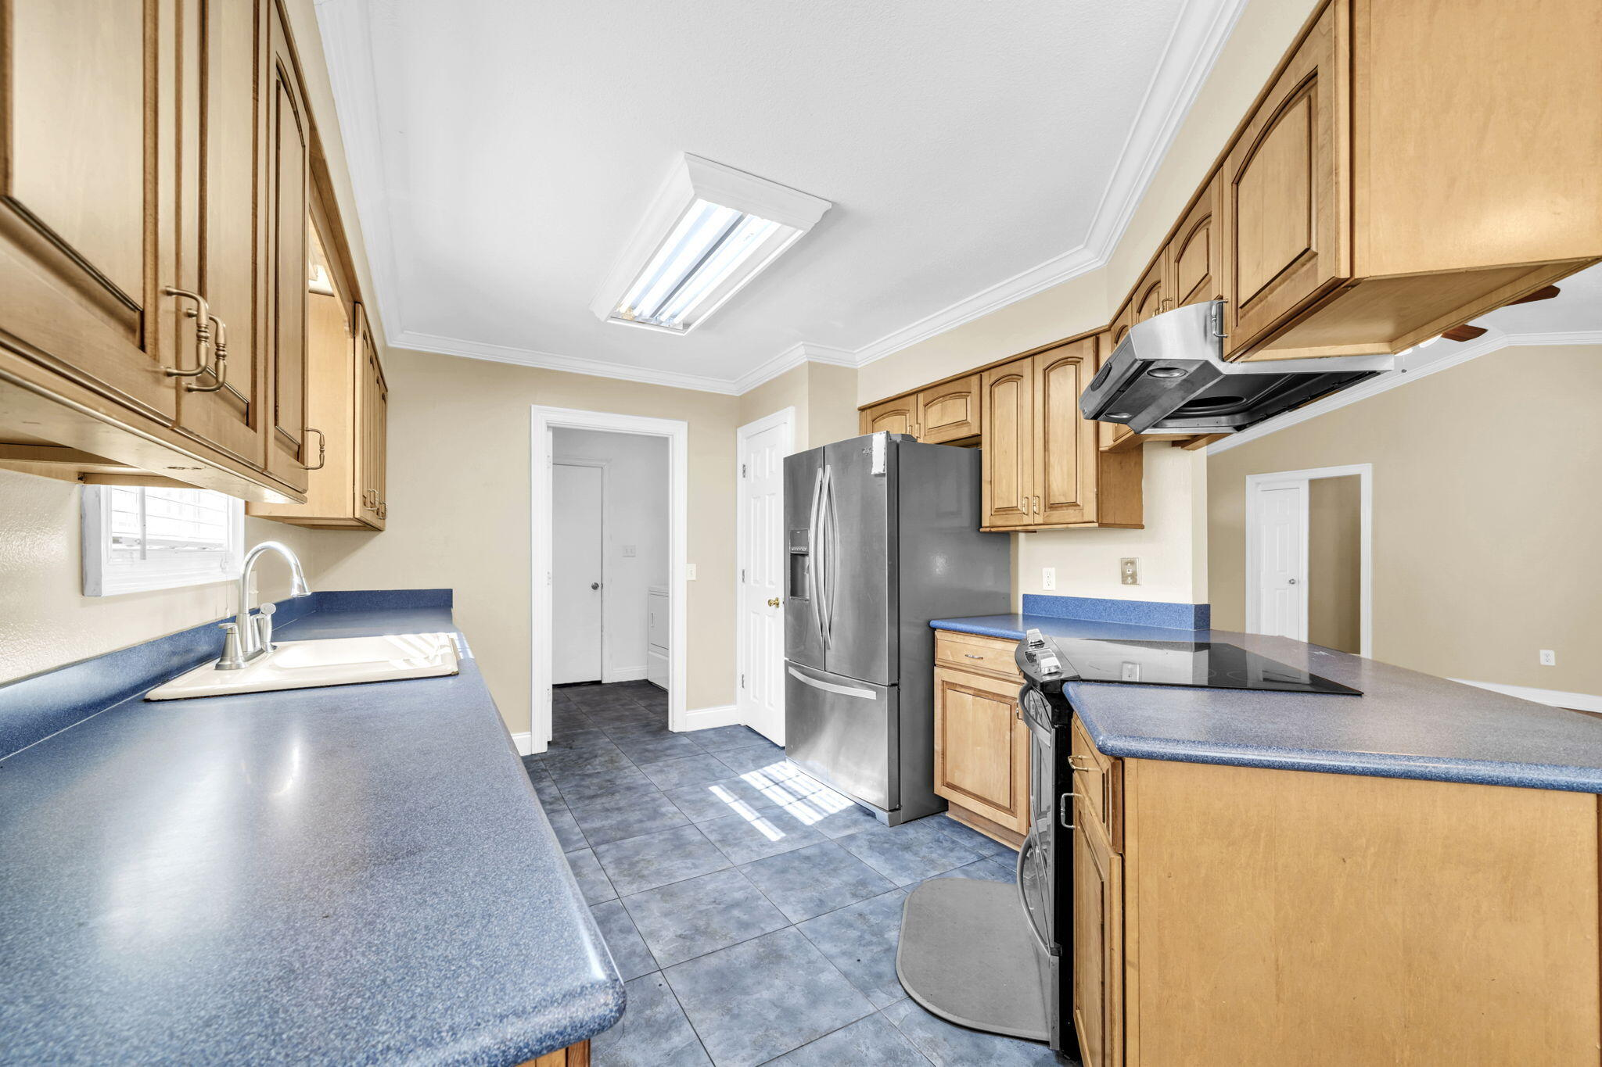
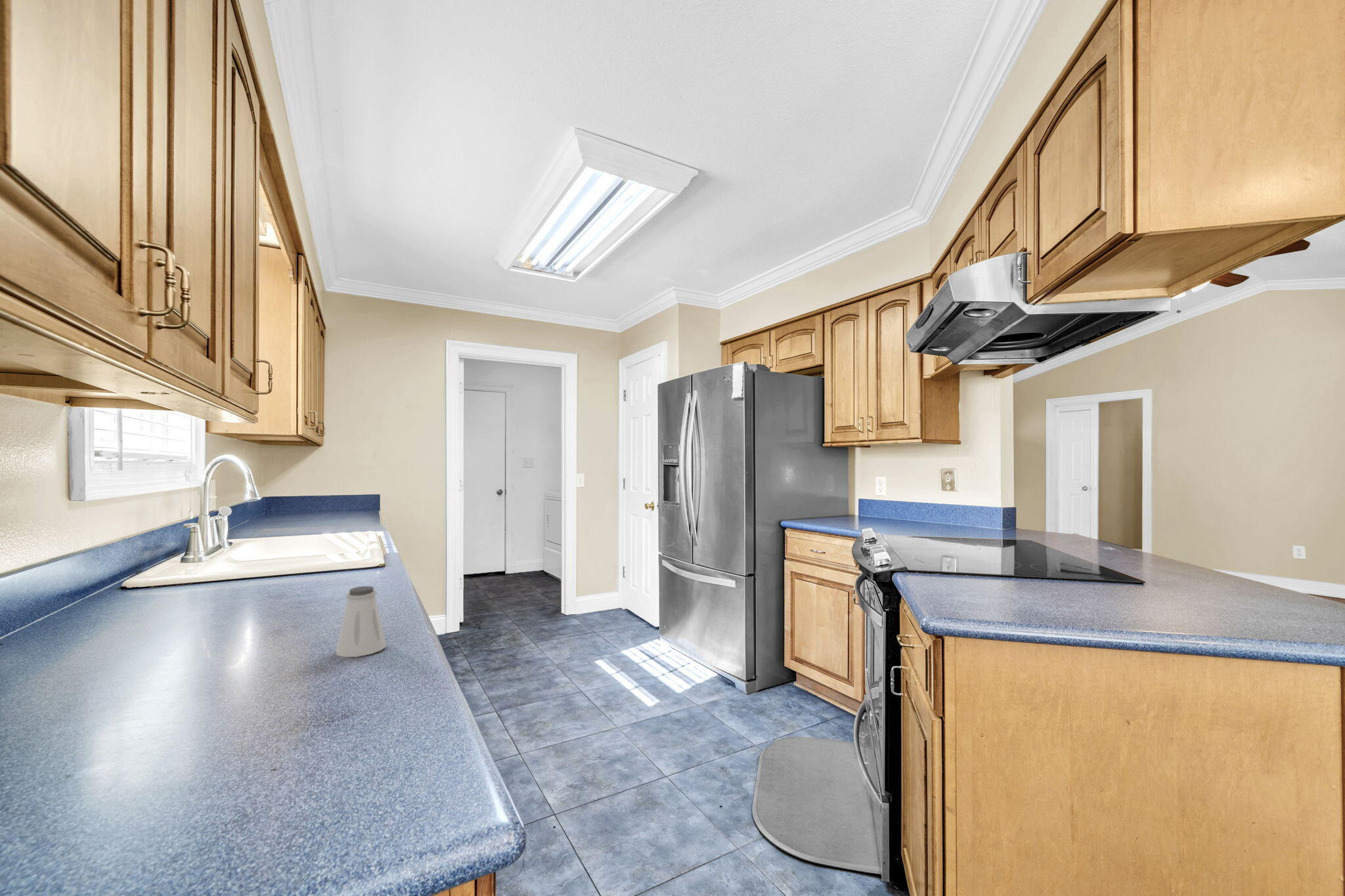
+ saltshaker (361, 618)
